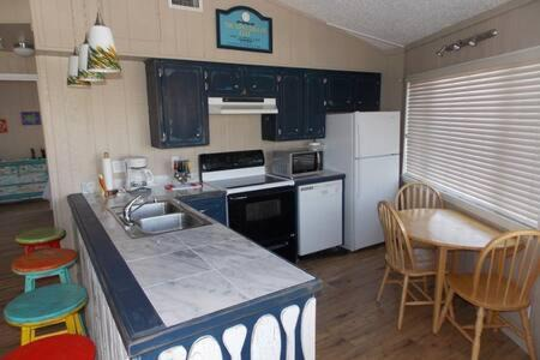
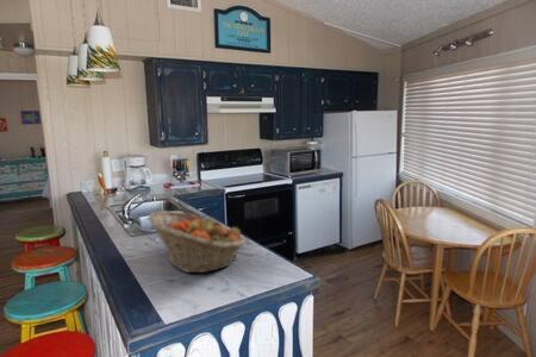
+ fruit basket (197, 236)
